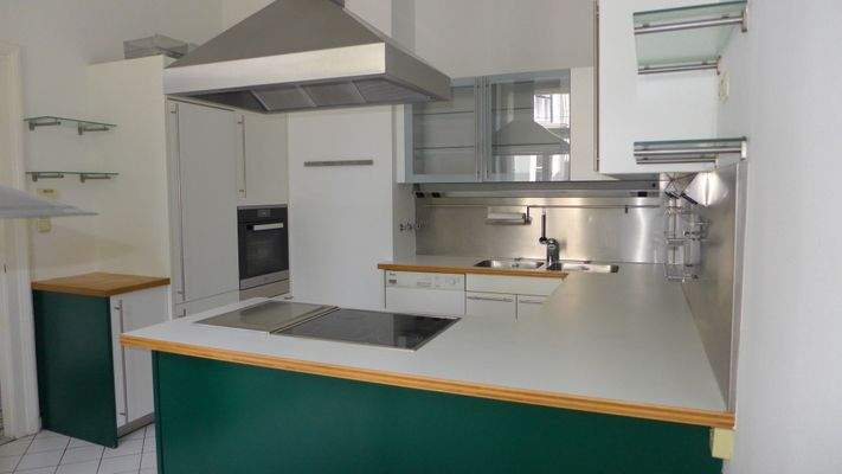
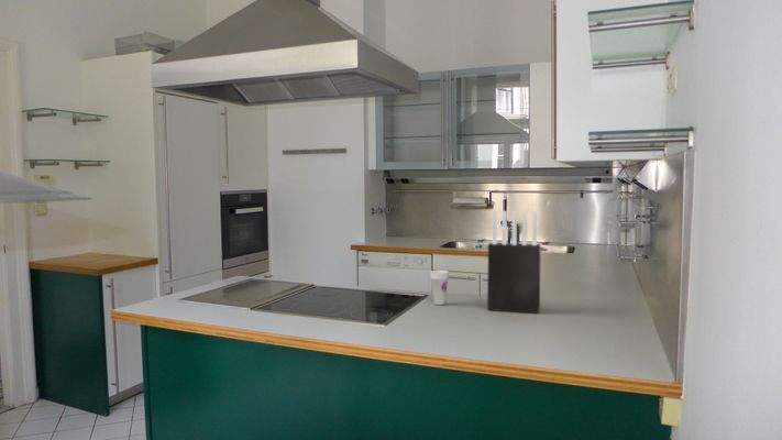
+ cup (439, 287)
+ knife block (515, 258)
